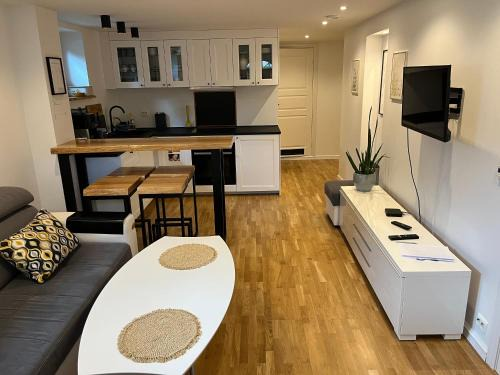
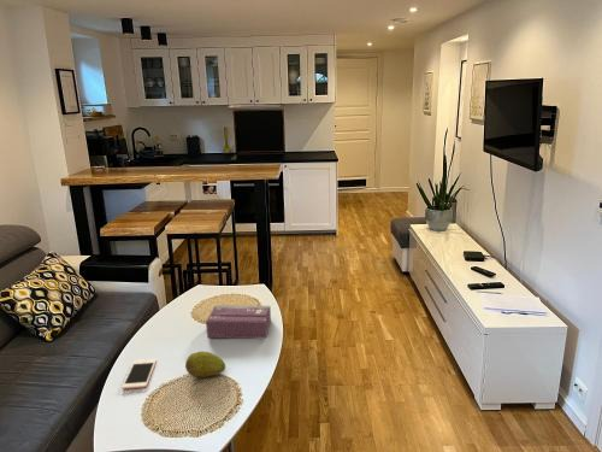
+ cell phone (140, 372)
+ tissue box (238, 321)
+ fruit (205, 363)
